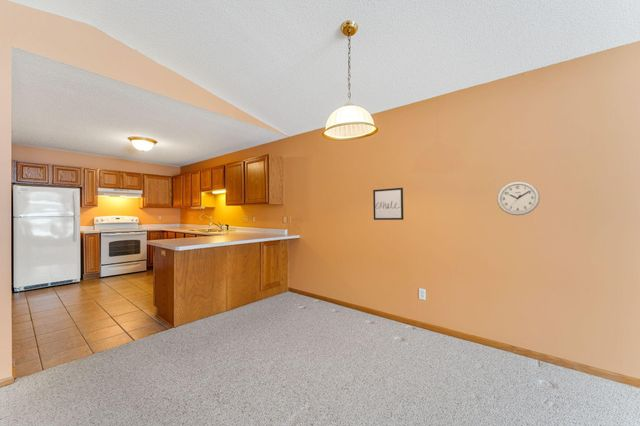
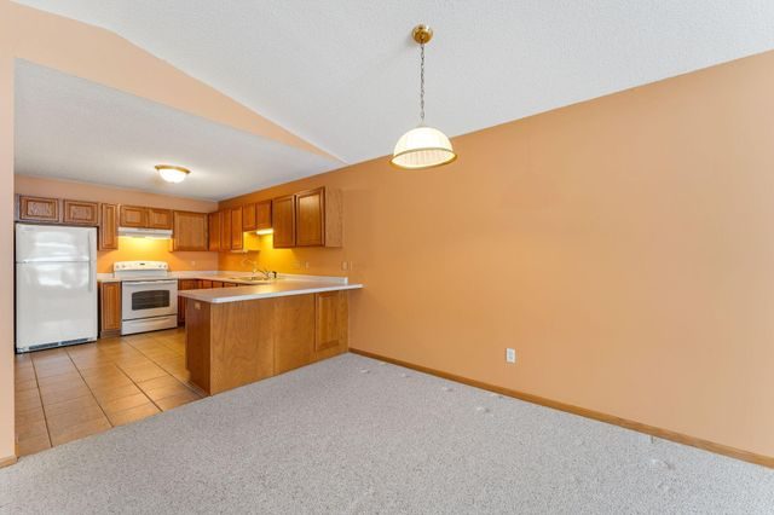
- wall clock (517, 198)
- wall art (387, 204)
